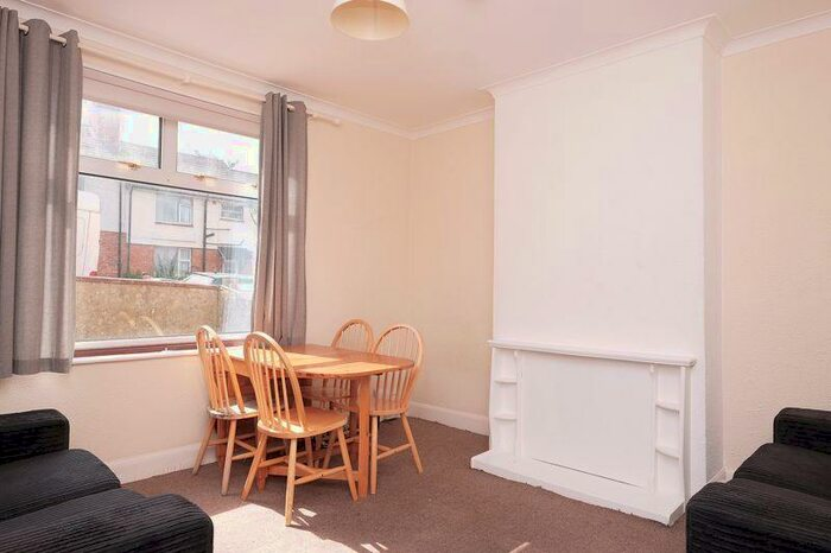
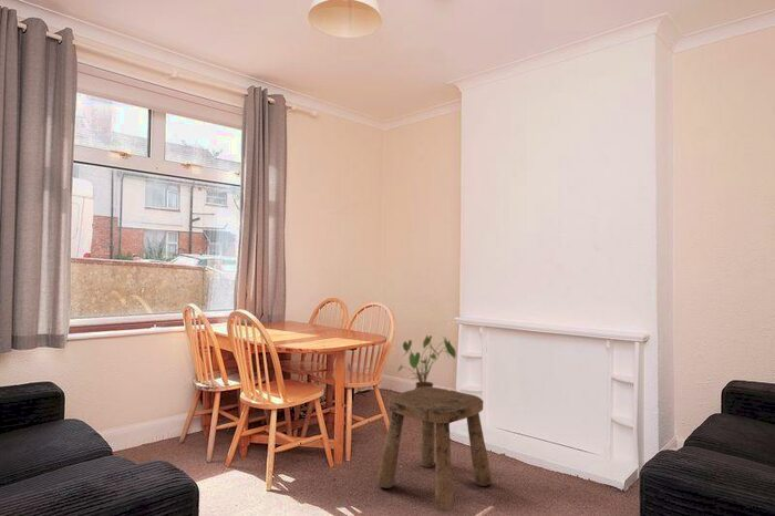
+ stool (433, 441)
+ house plant (425, 371)
